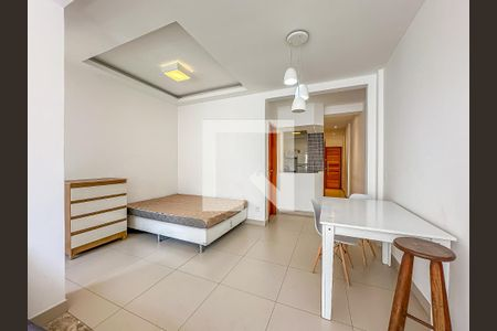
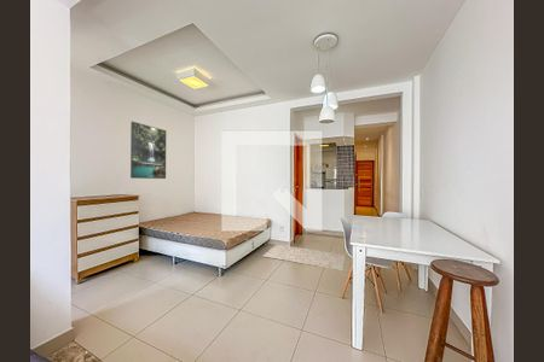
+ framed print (150, 152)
+ rug (303, 255)
